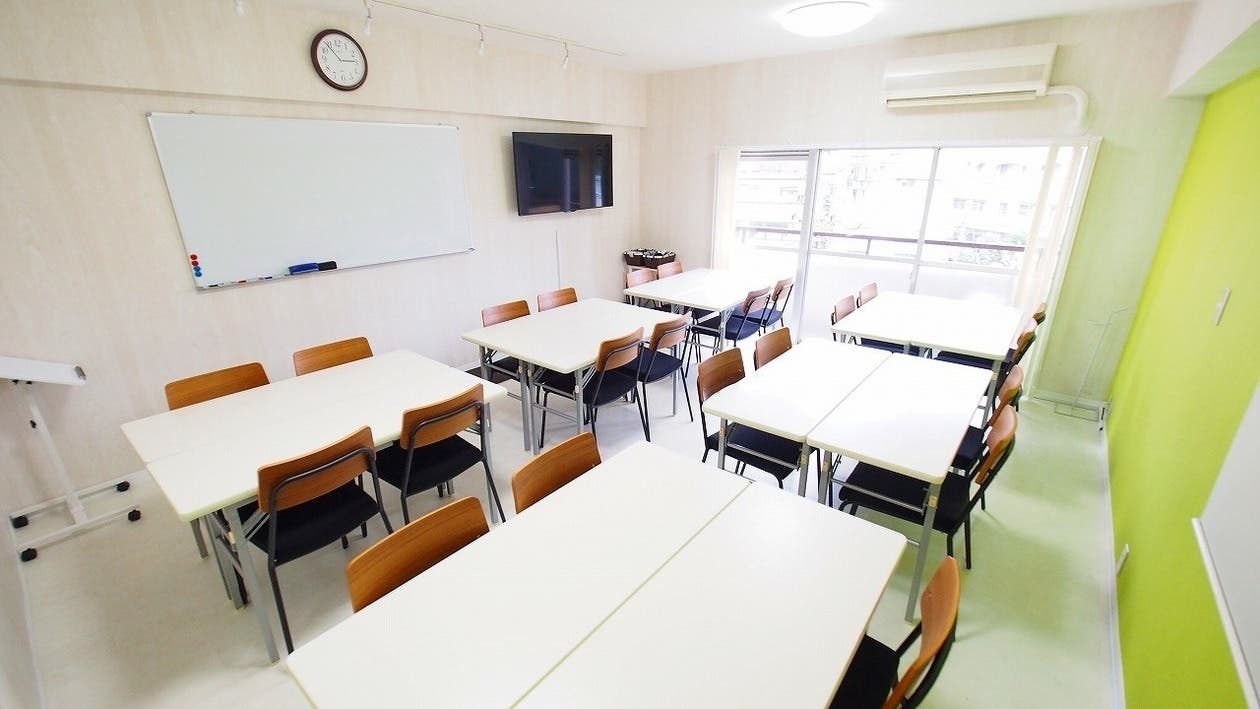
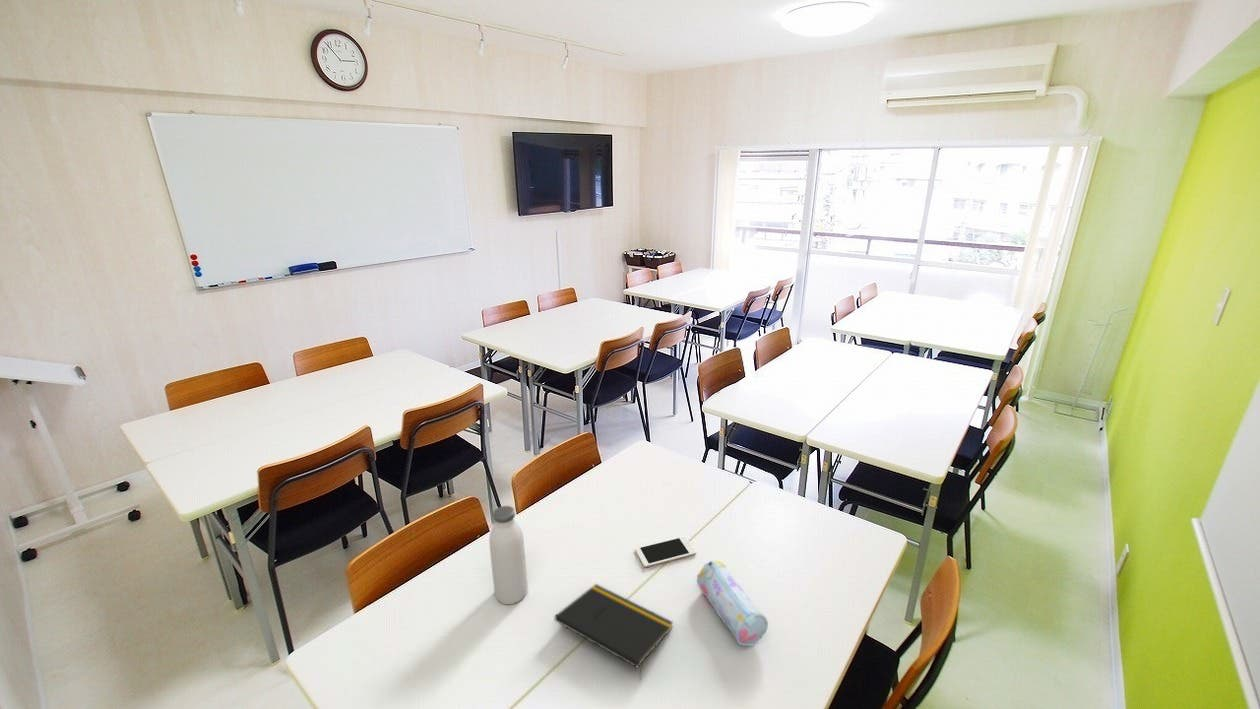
+ notepad (614, 621)
+ cell phone (665, 551)
+ pencil case (730, 600)
+ water bottle (507, 553)
